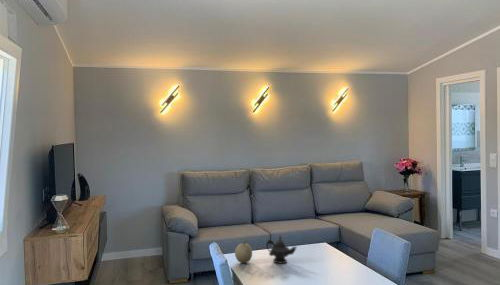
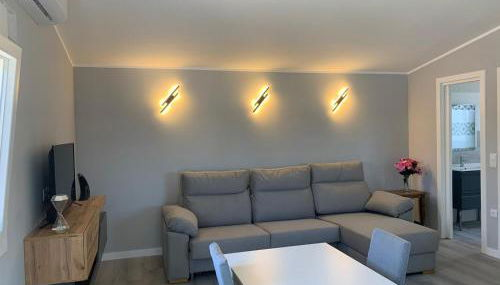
- teapot (281, 248)
- fruit (244, 250)
